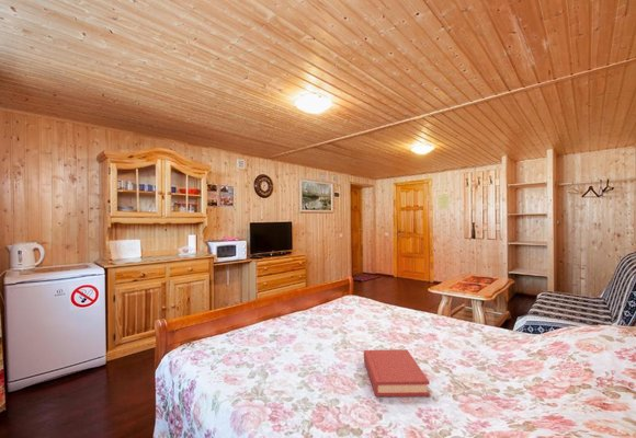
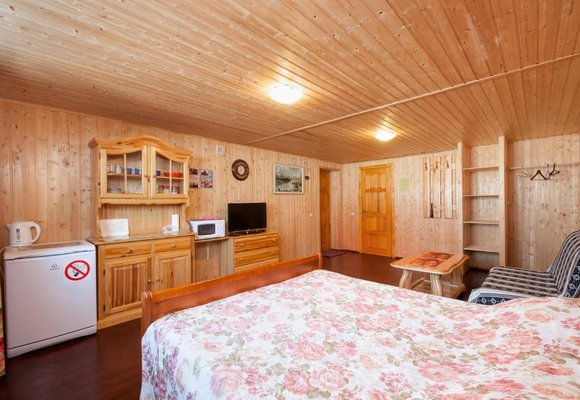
- hardback book (393, 370)
